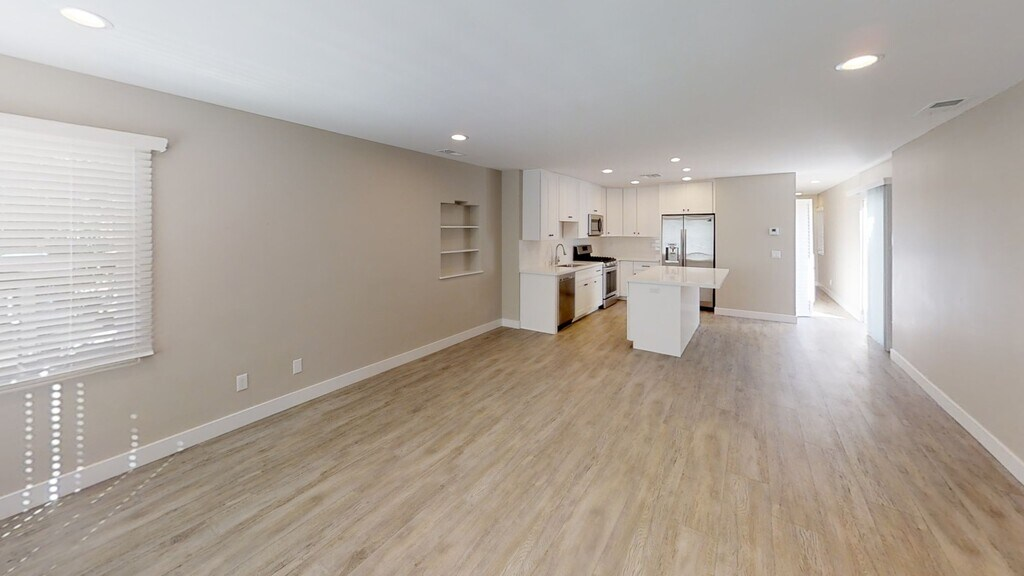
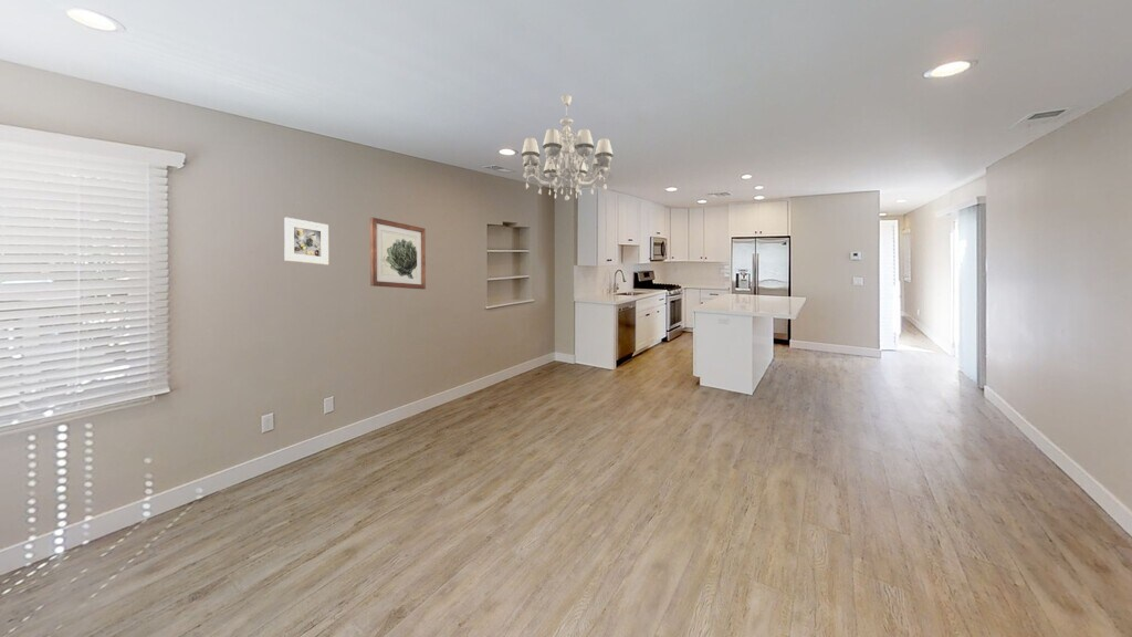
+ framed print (307, 241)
+ wall art (399, 255)
+ chandelier (566, 148)
